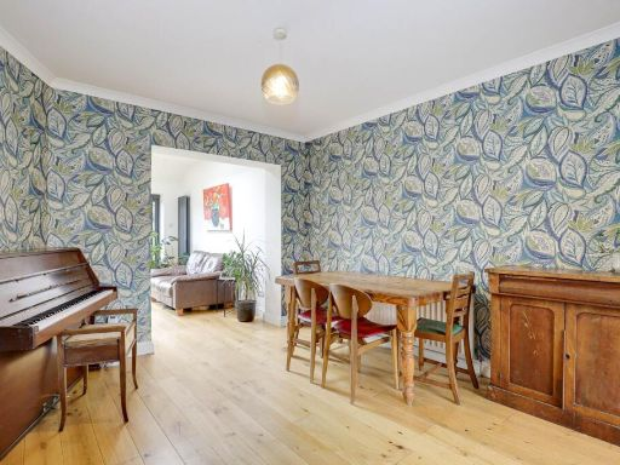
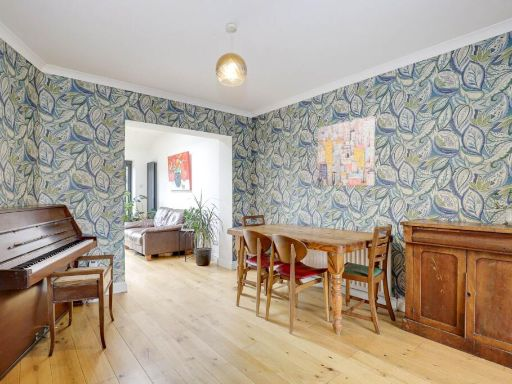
+ wall art (343, 154)
